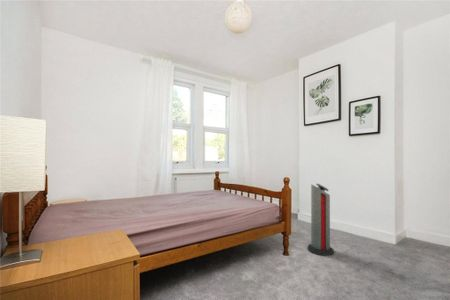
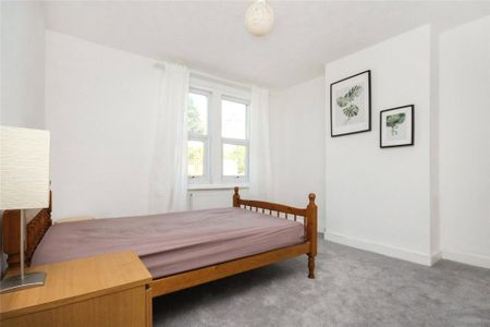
- air purifier (320, 216)
